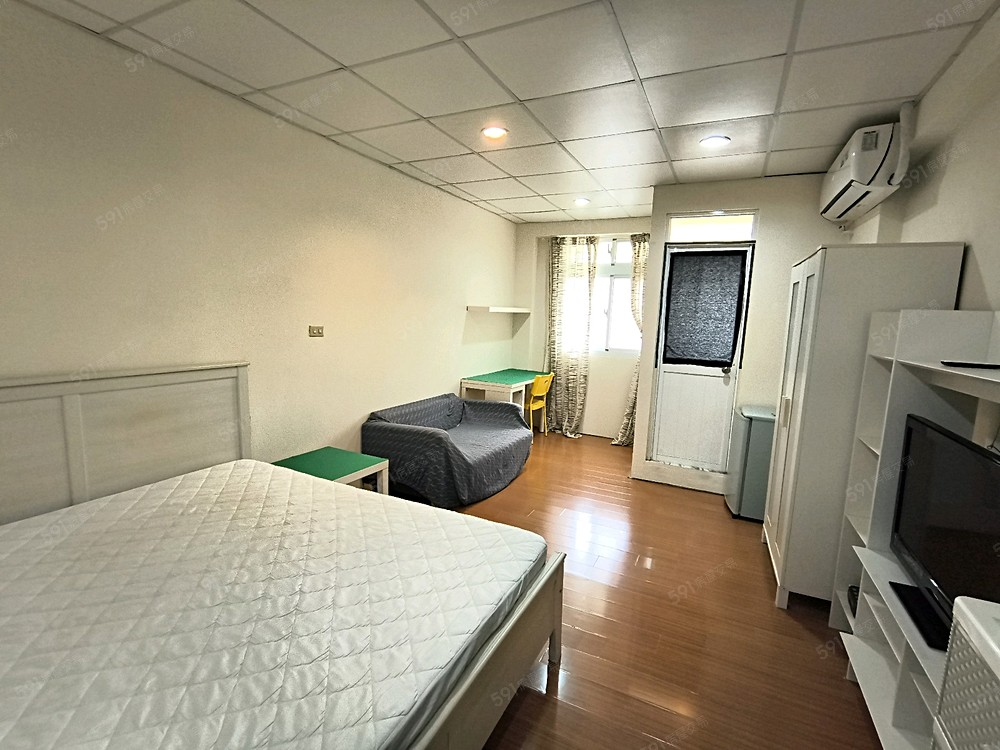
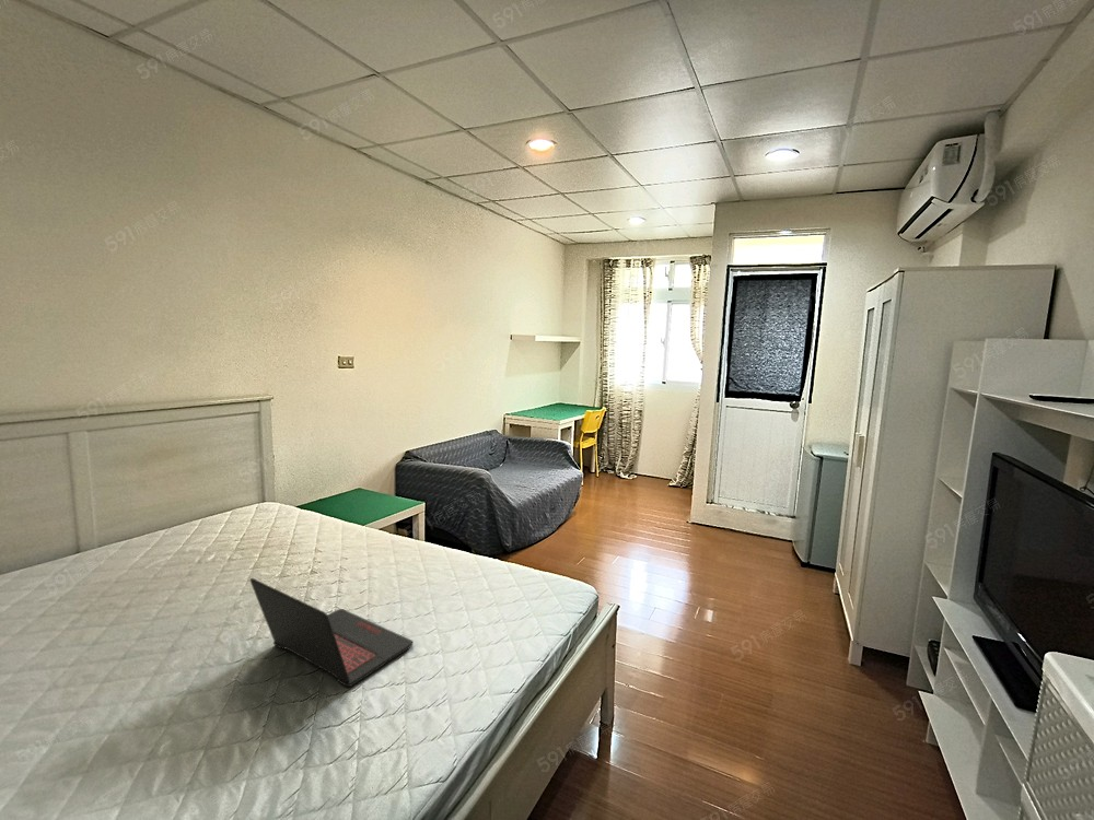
+ laptop (334, 612)
